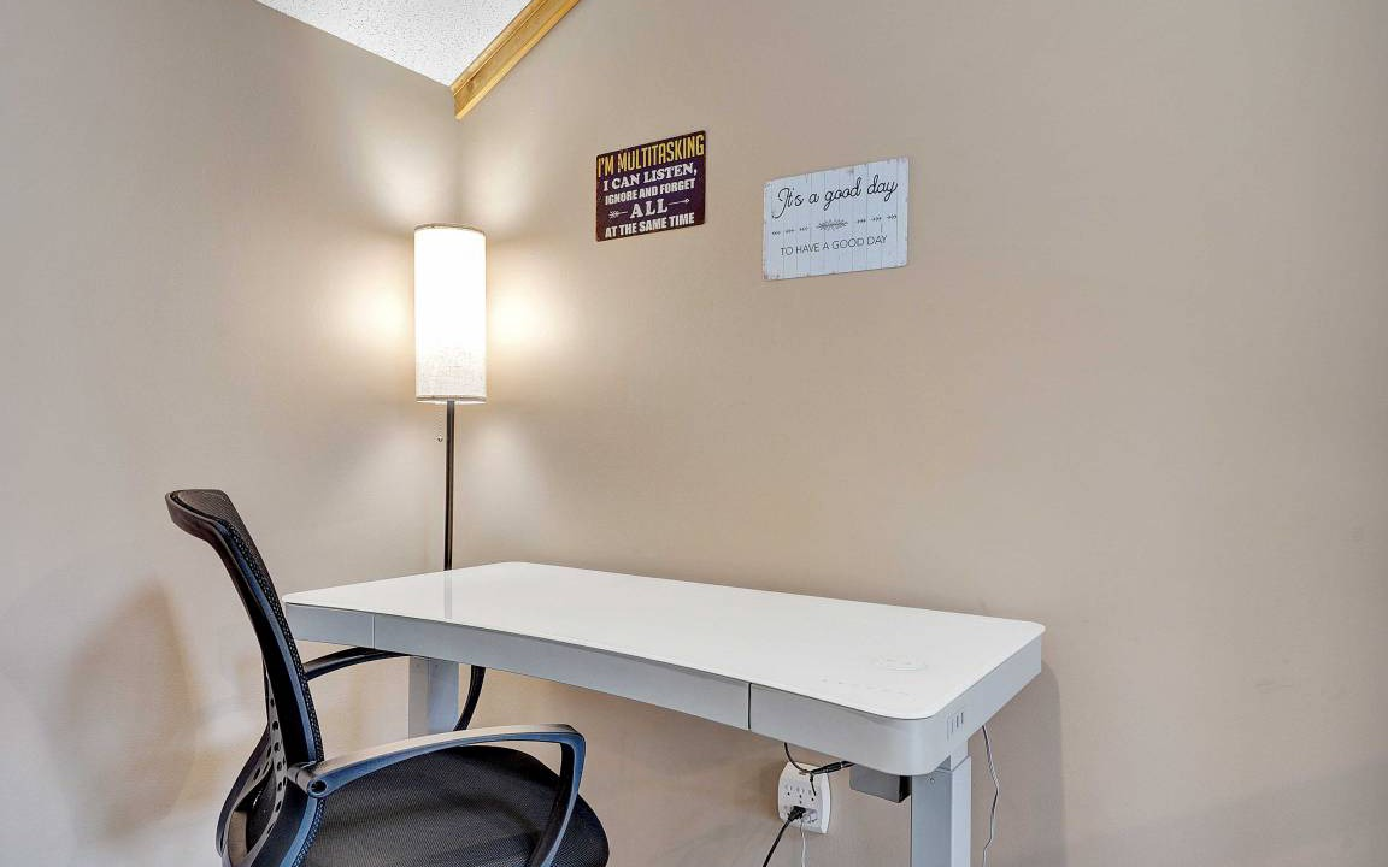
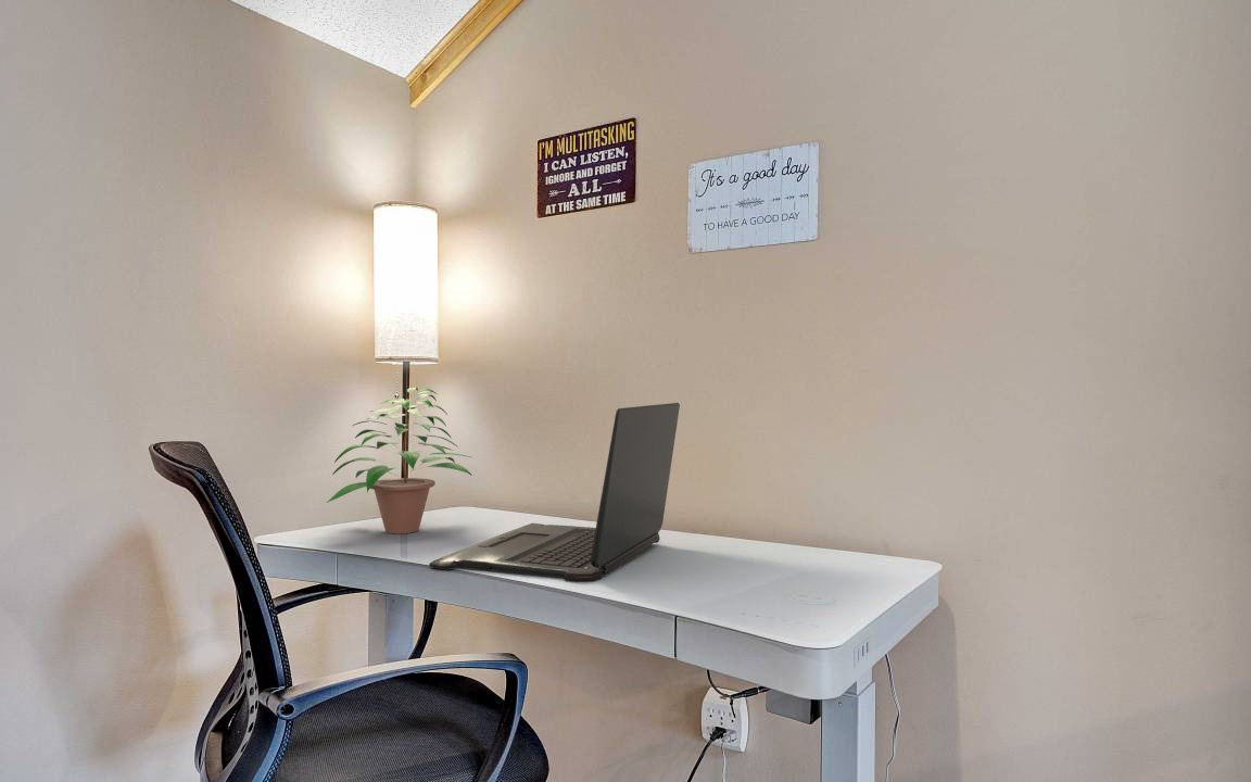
+ potted plant (401, 455)
+ laptop (603, 485)
